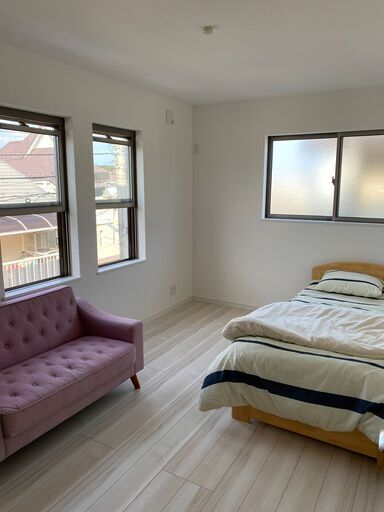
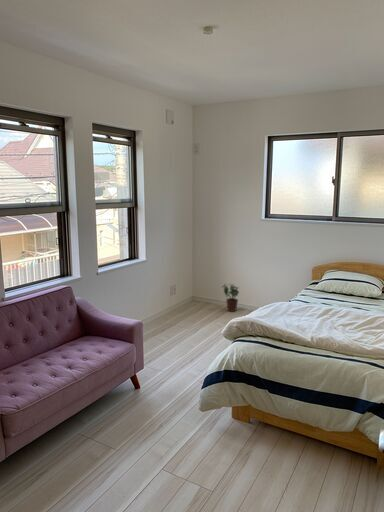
+ potted plant (232, 296)
